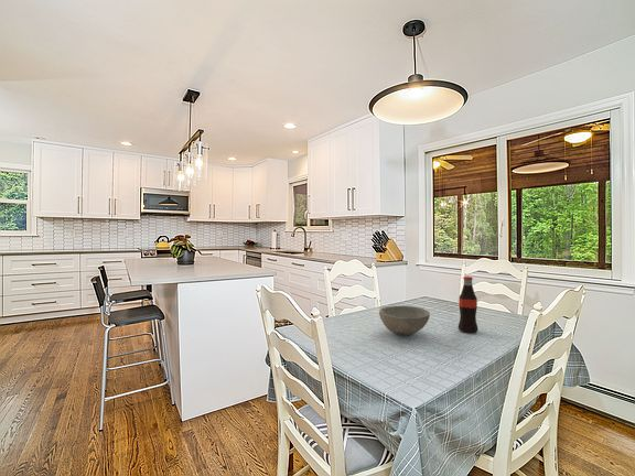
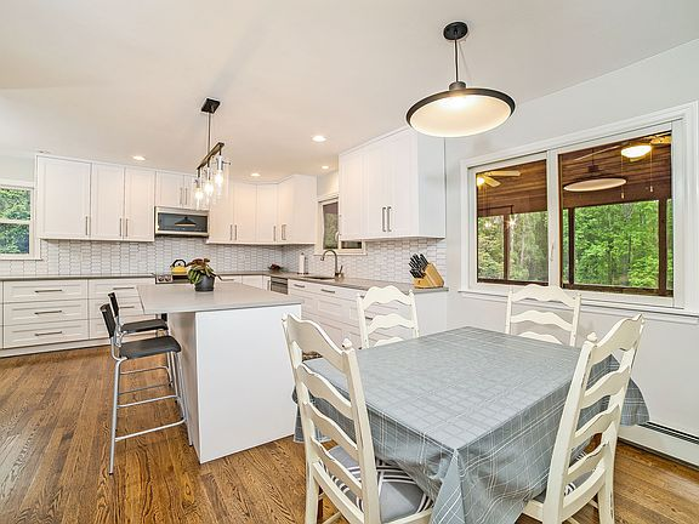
- bottle (467, 303)
- bowl (403, 322)
